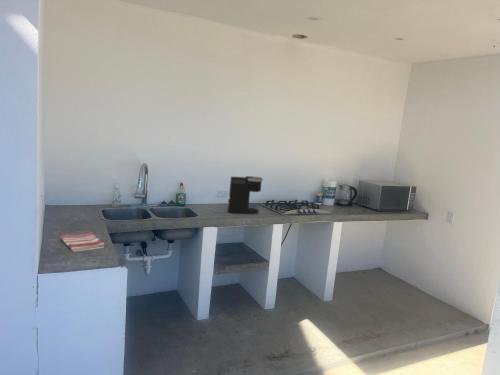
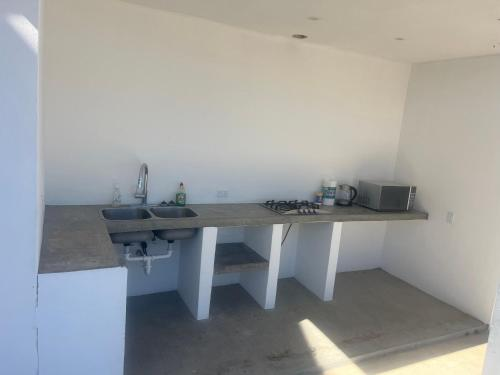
- dish towel (82, 241)
- coffee maker (245, 194)
